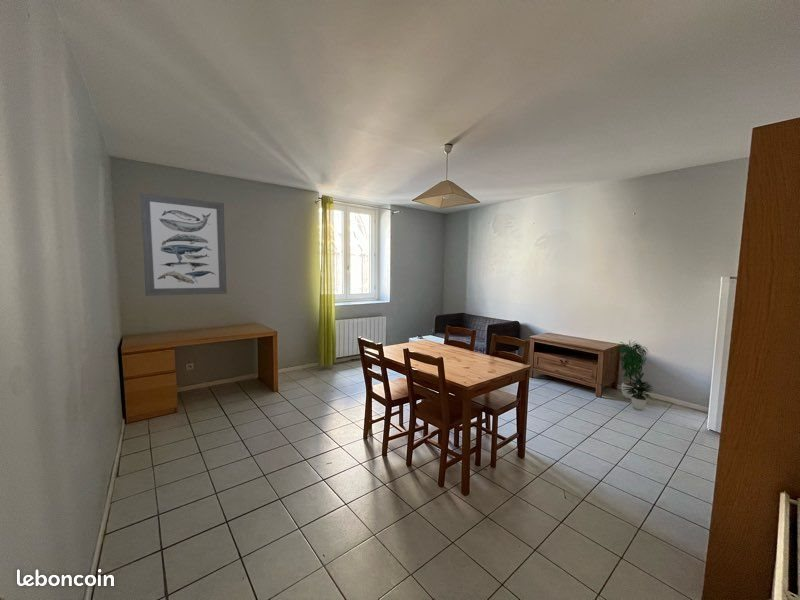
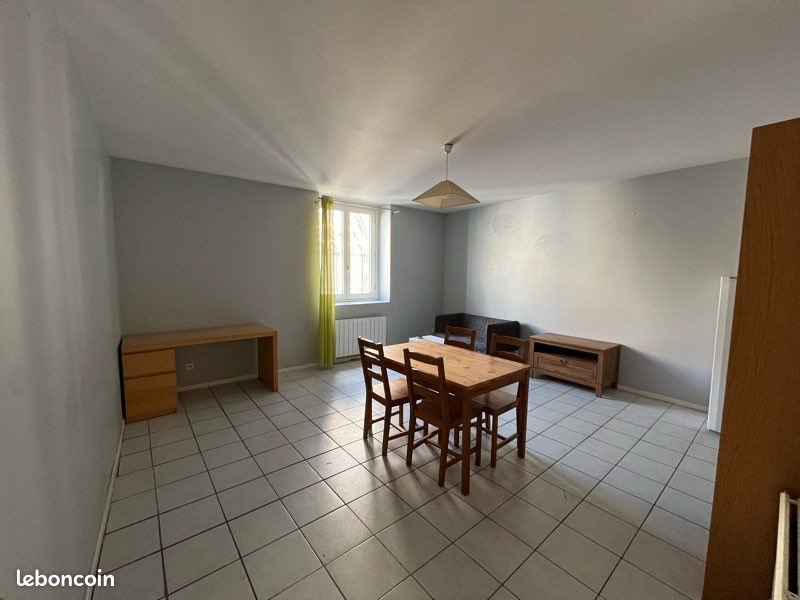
- wall art (186, 247)
- potted plant (634, 371)
